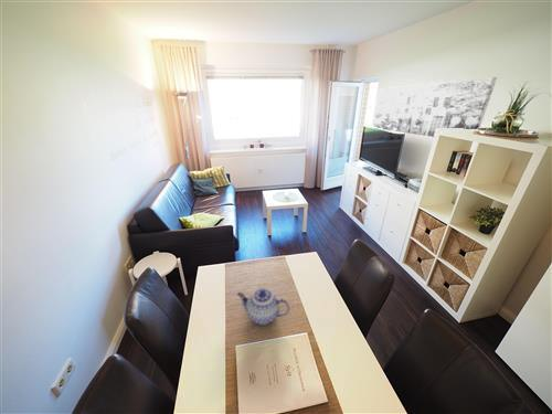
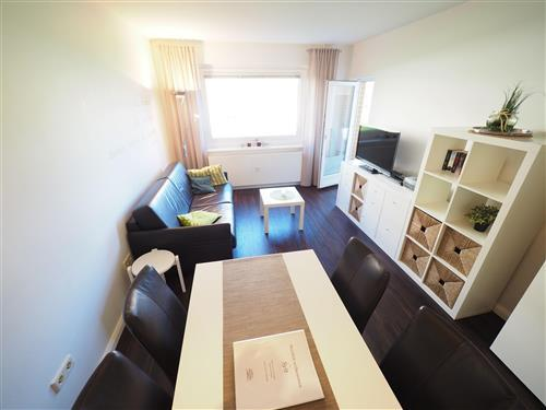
- wall art (416, 109)
- teapot (263, 304)
